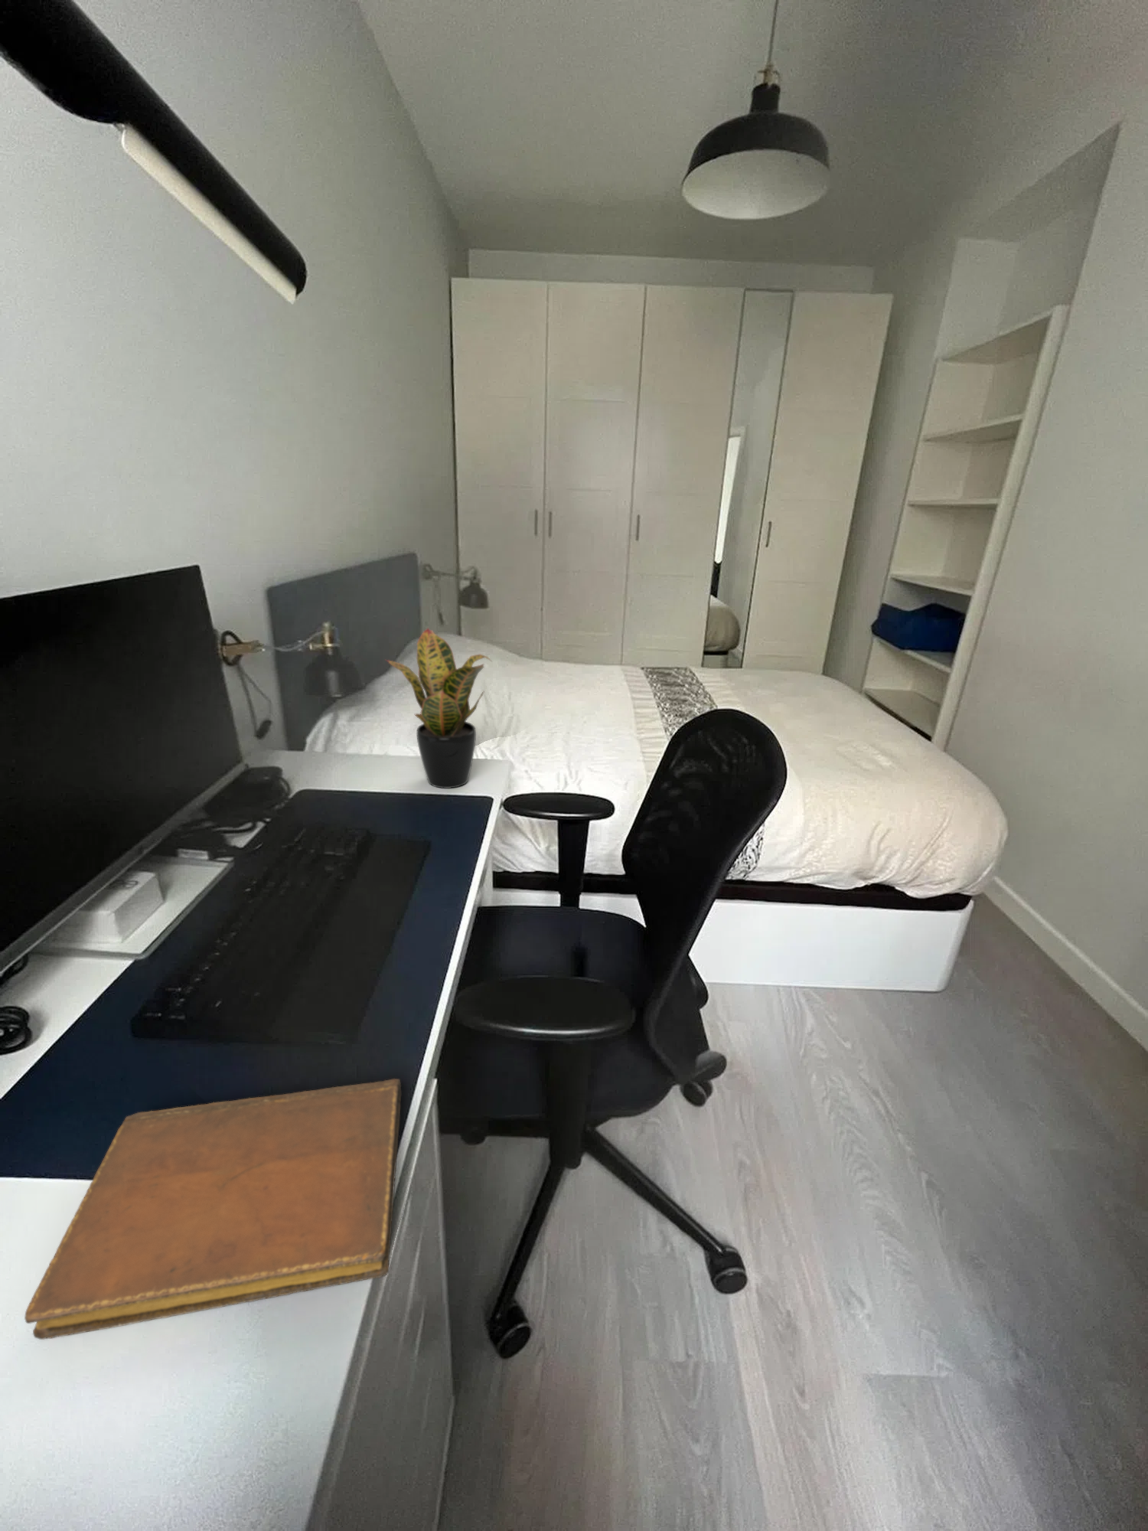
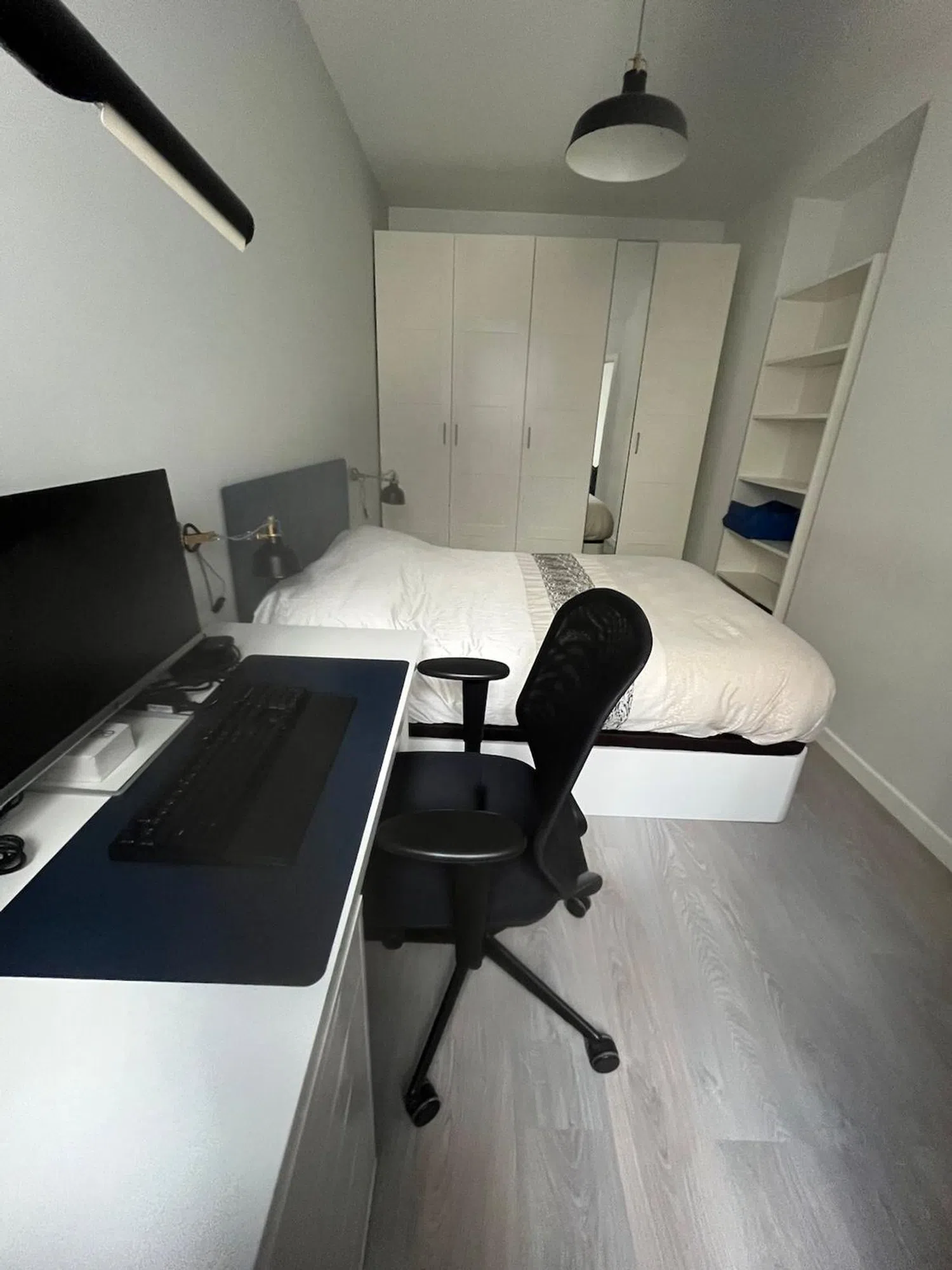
- notebook (246, 1185)
- potted plant (450, 704)
